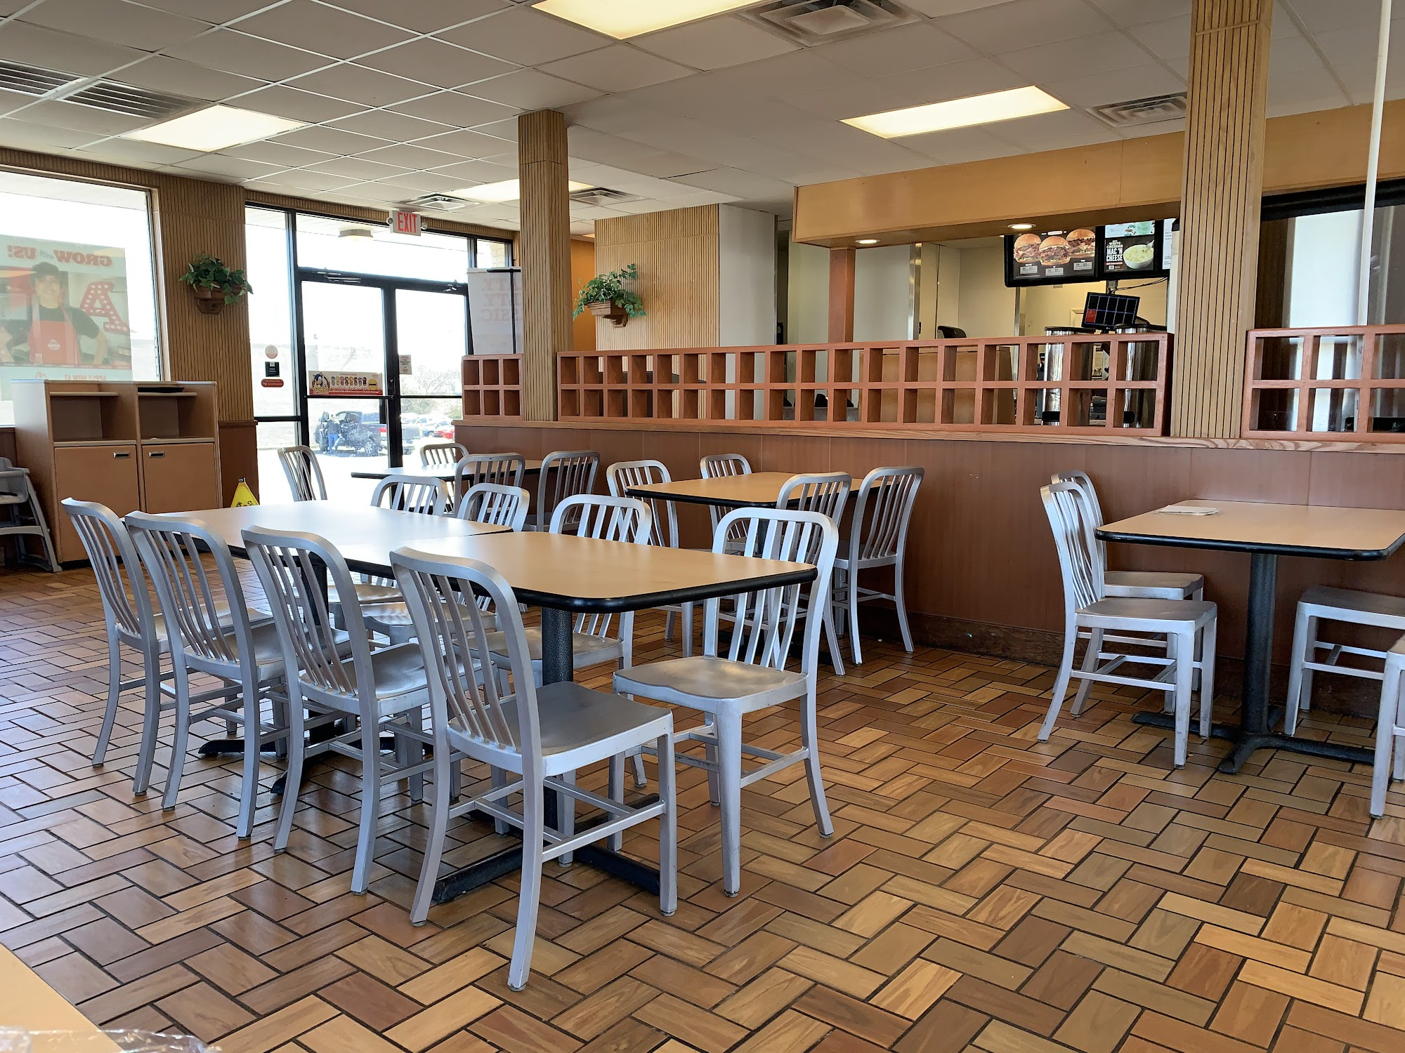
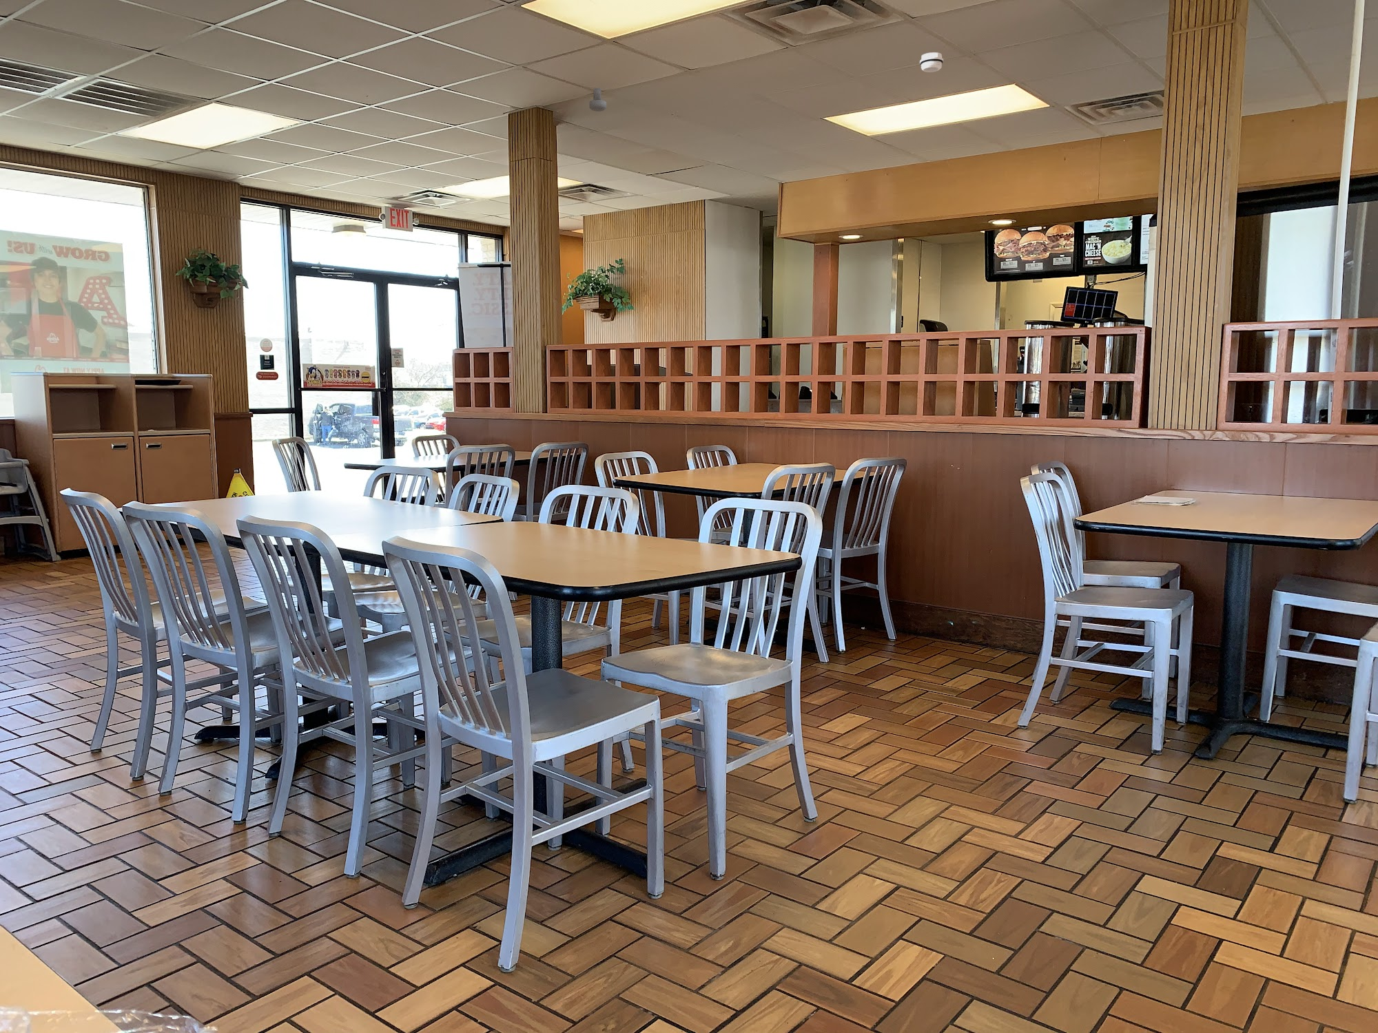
+ security camera (598, 99)
+ smoke detector (931, 62)
